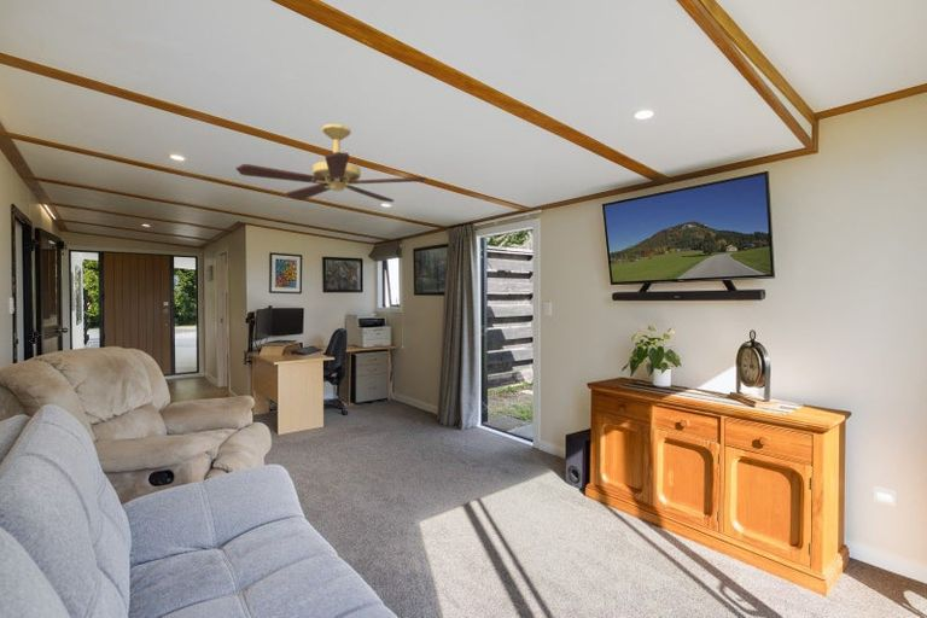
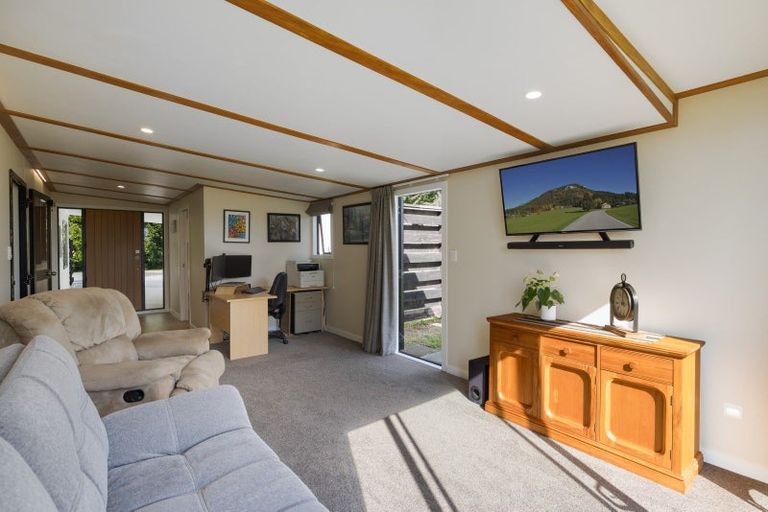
- ceiling fan (334, 157)
